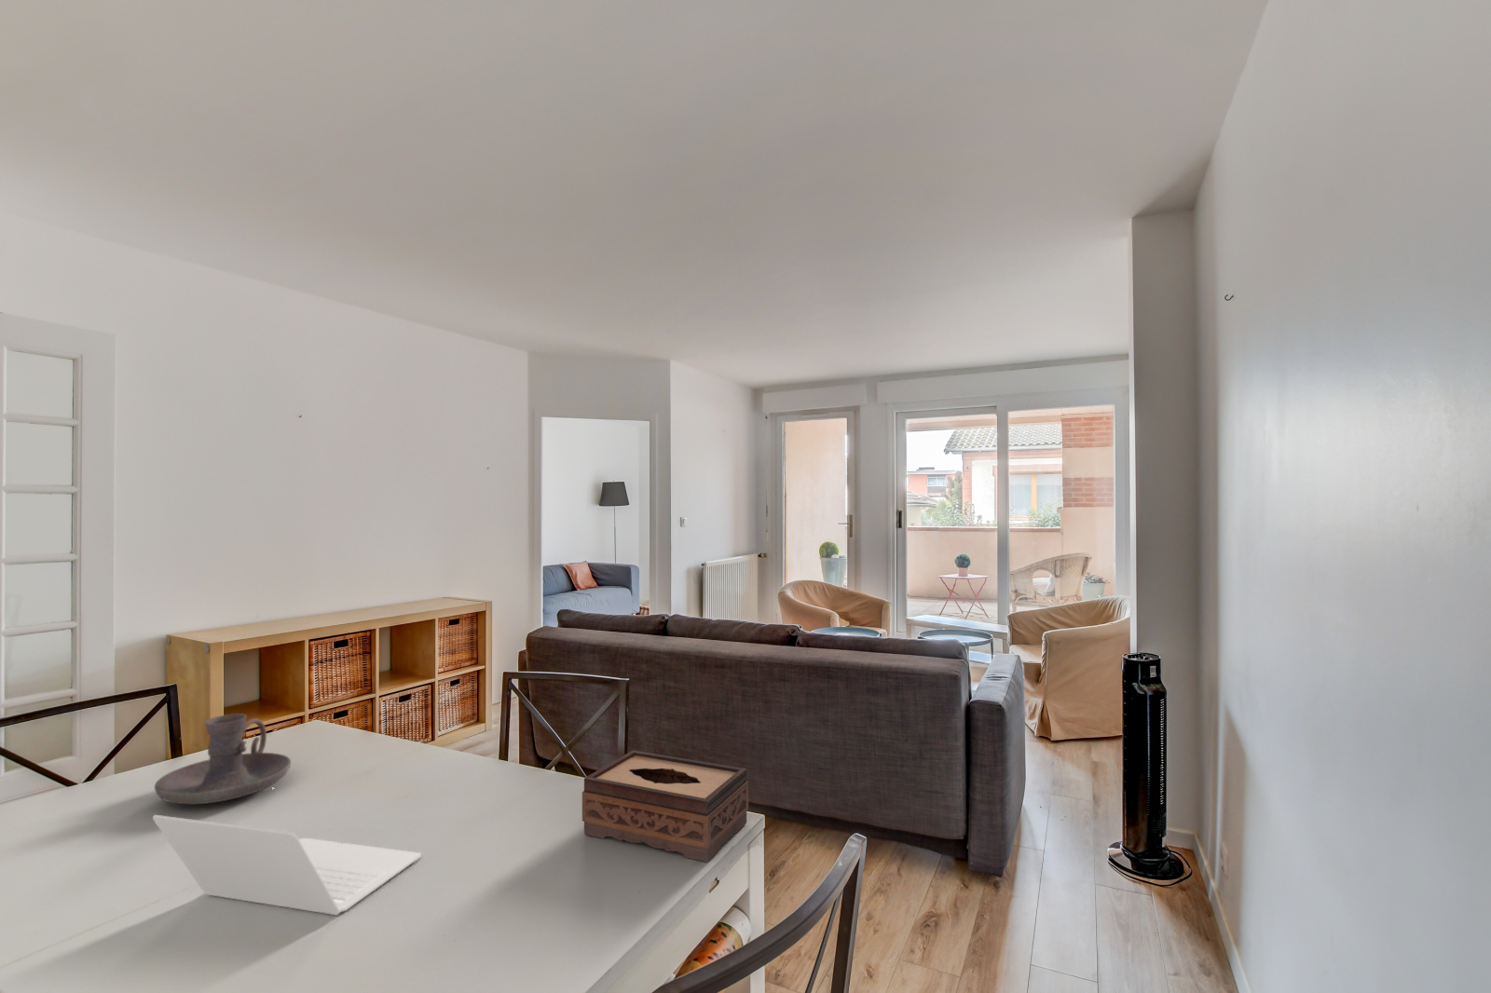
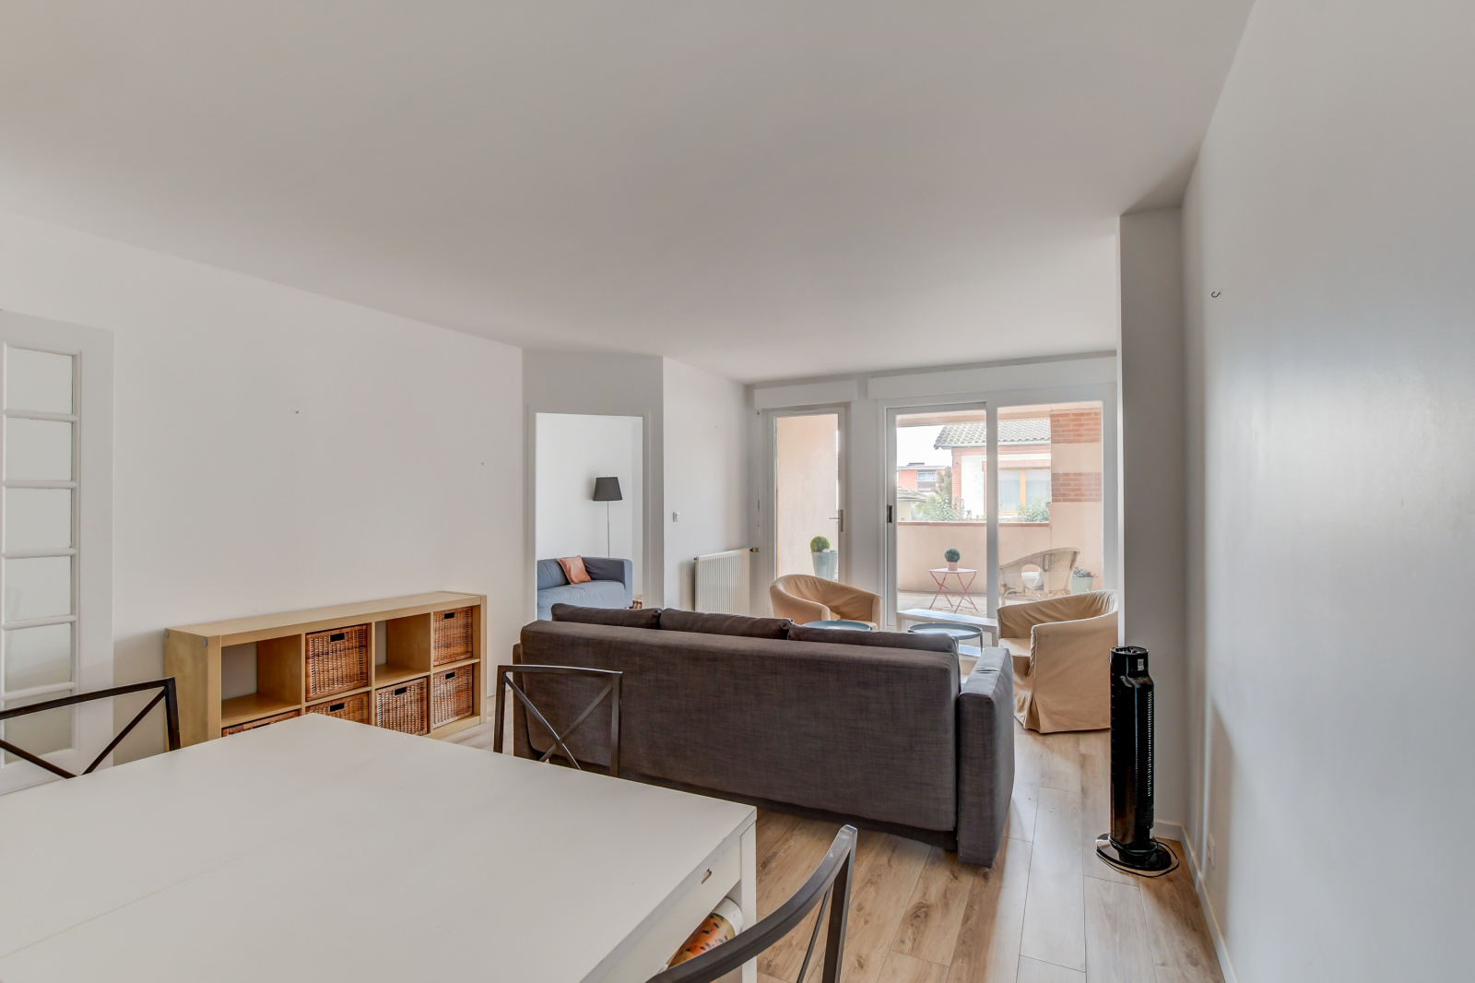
- laptop (295, 835)
- candle holder (232, 750)
- tissue box (666, 800)
